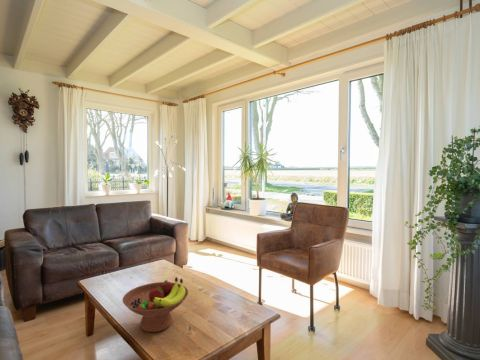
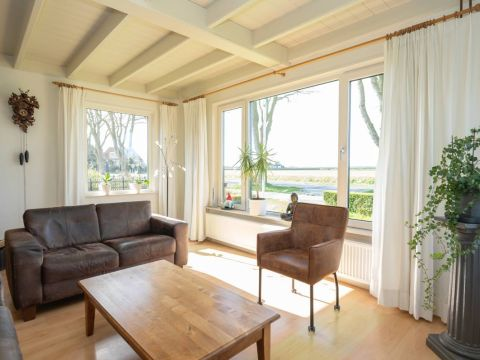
- fruit bowl (156, 303)
